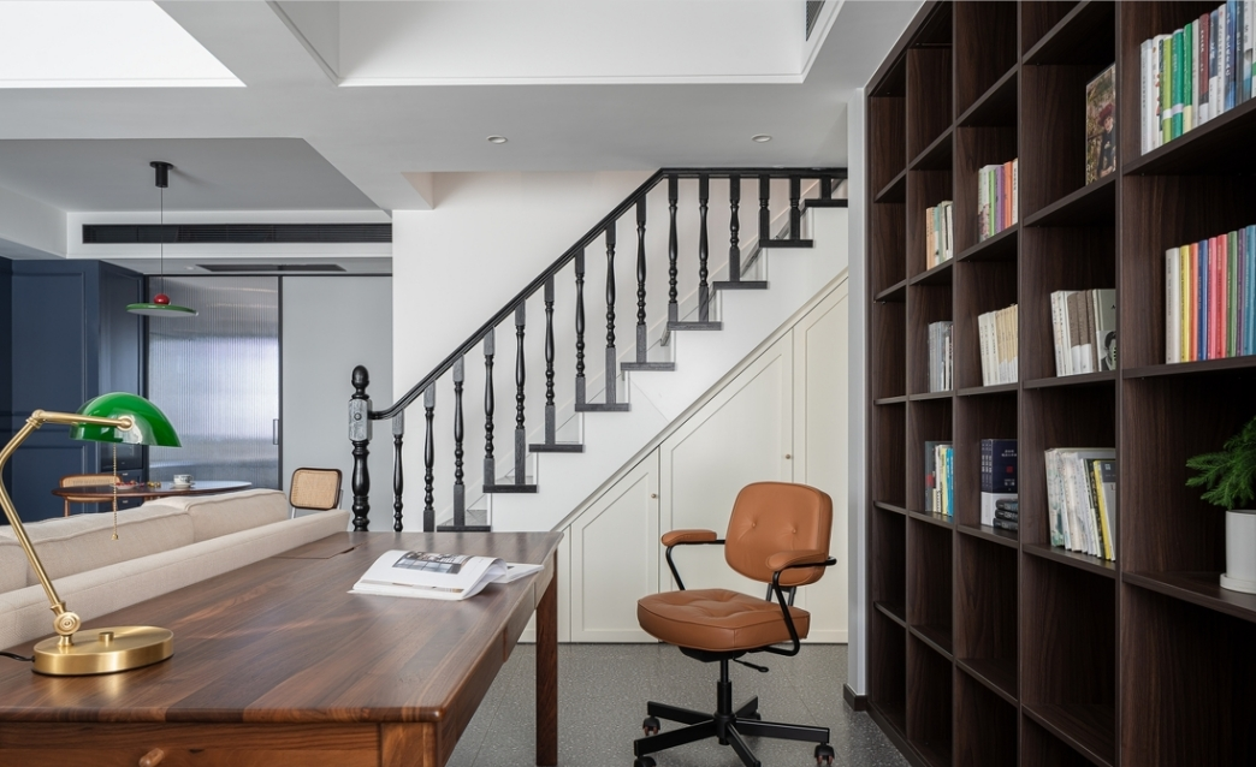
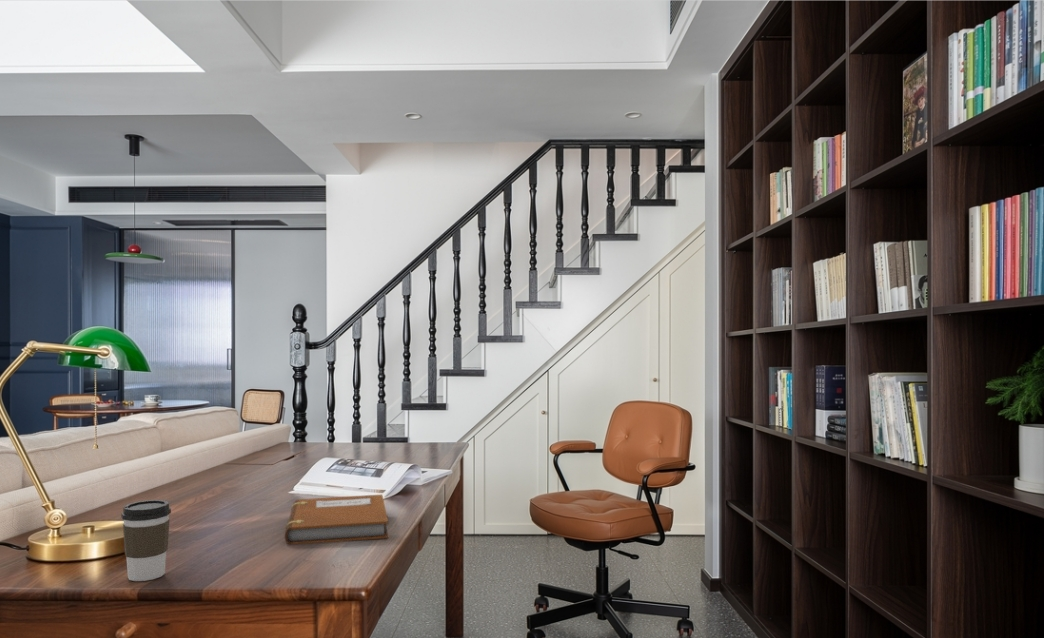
+ coffee cup (146, 540)
+ notebook (337, 516)
